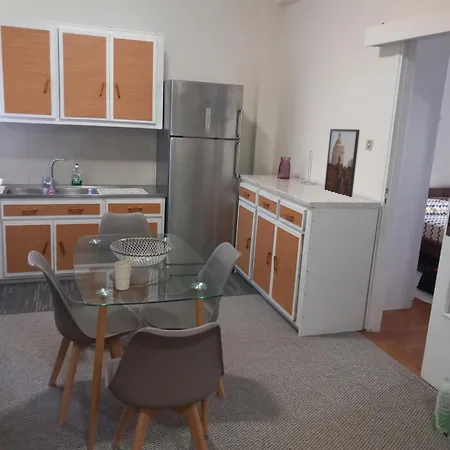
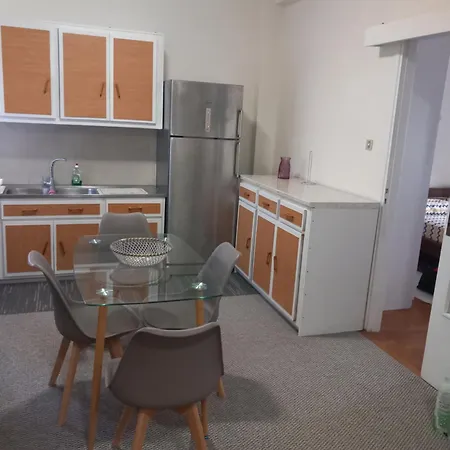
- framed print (340, 163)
- cup (122, 274)
